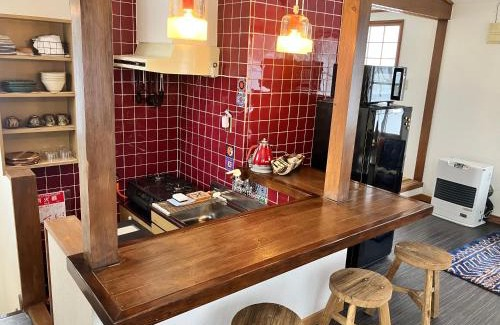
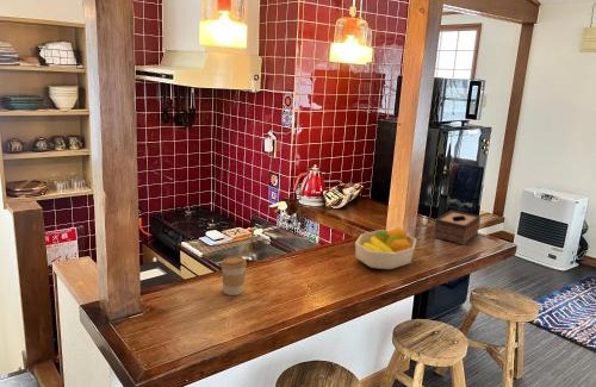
+ coffee cup (232, 274)
+ fruit bowl (385, 245)
+ tissue box (457, 226)
